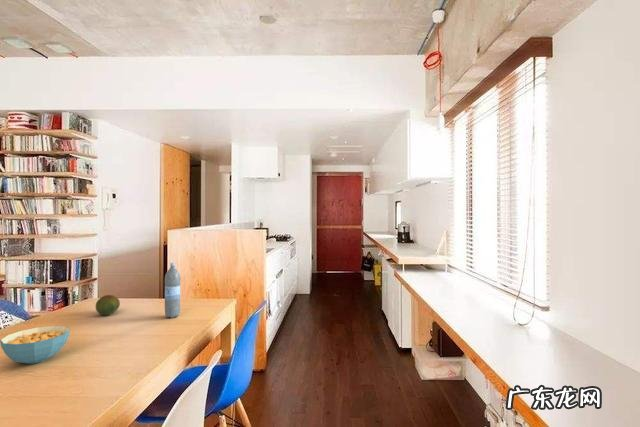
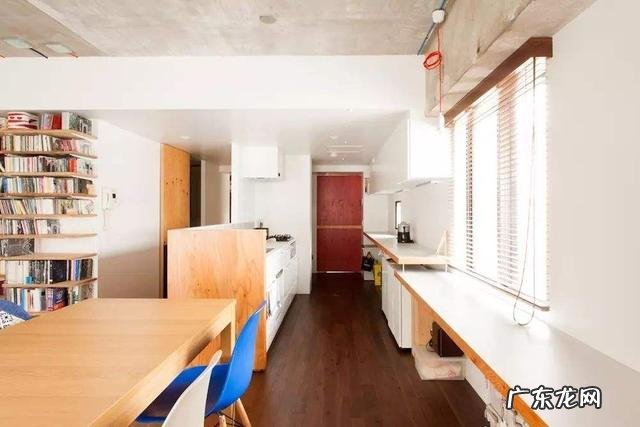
- water bottle (172, 290)
- fruit (108, 305)
- cereal bowl (36, 347)
